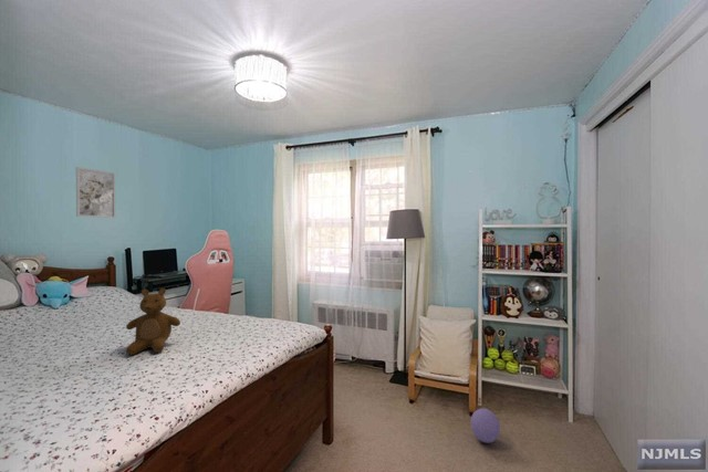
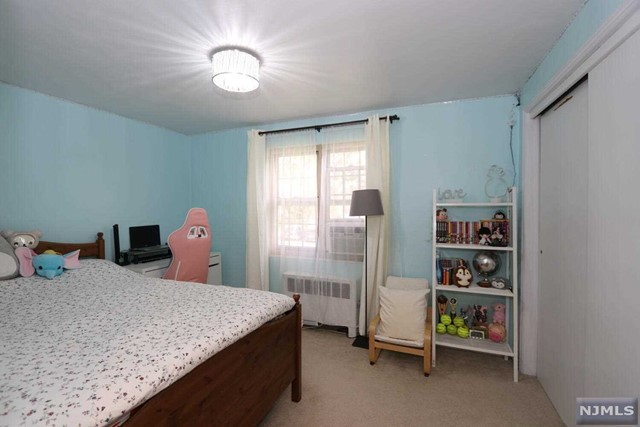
- ball (485, 426)
- teddy bear (150, 318)
- wall art (96, 193)
